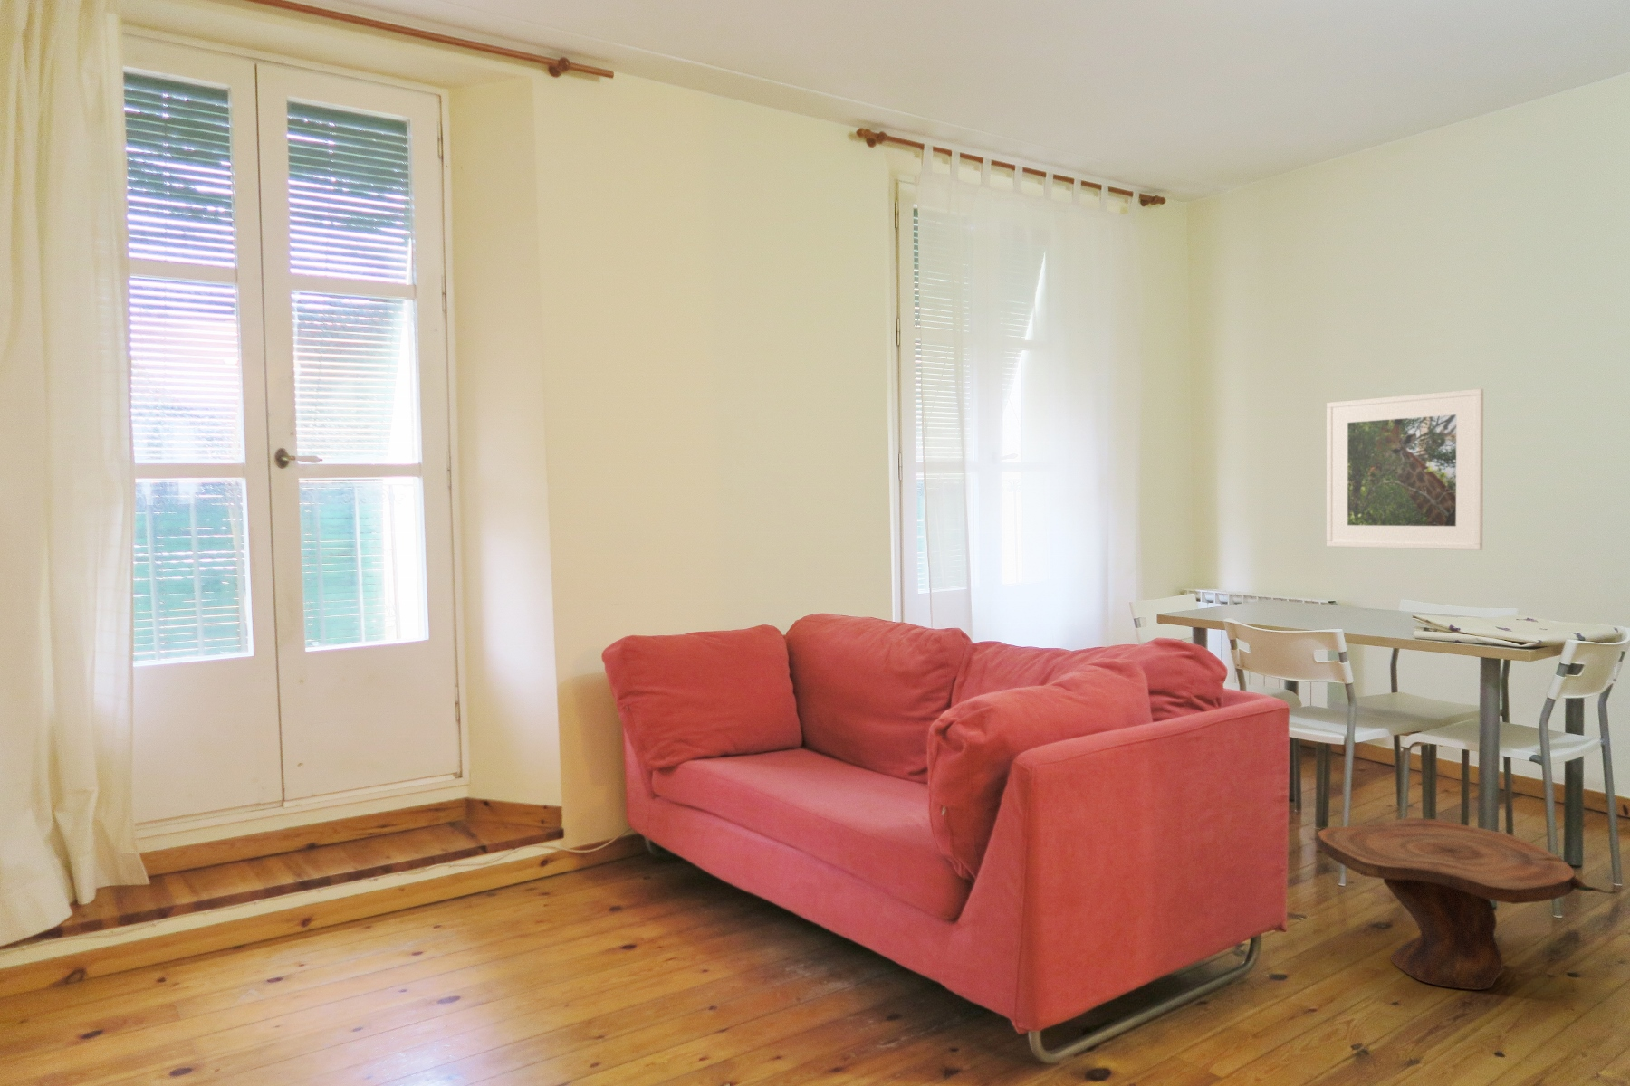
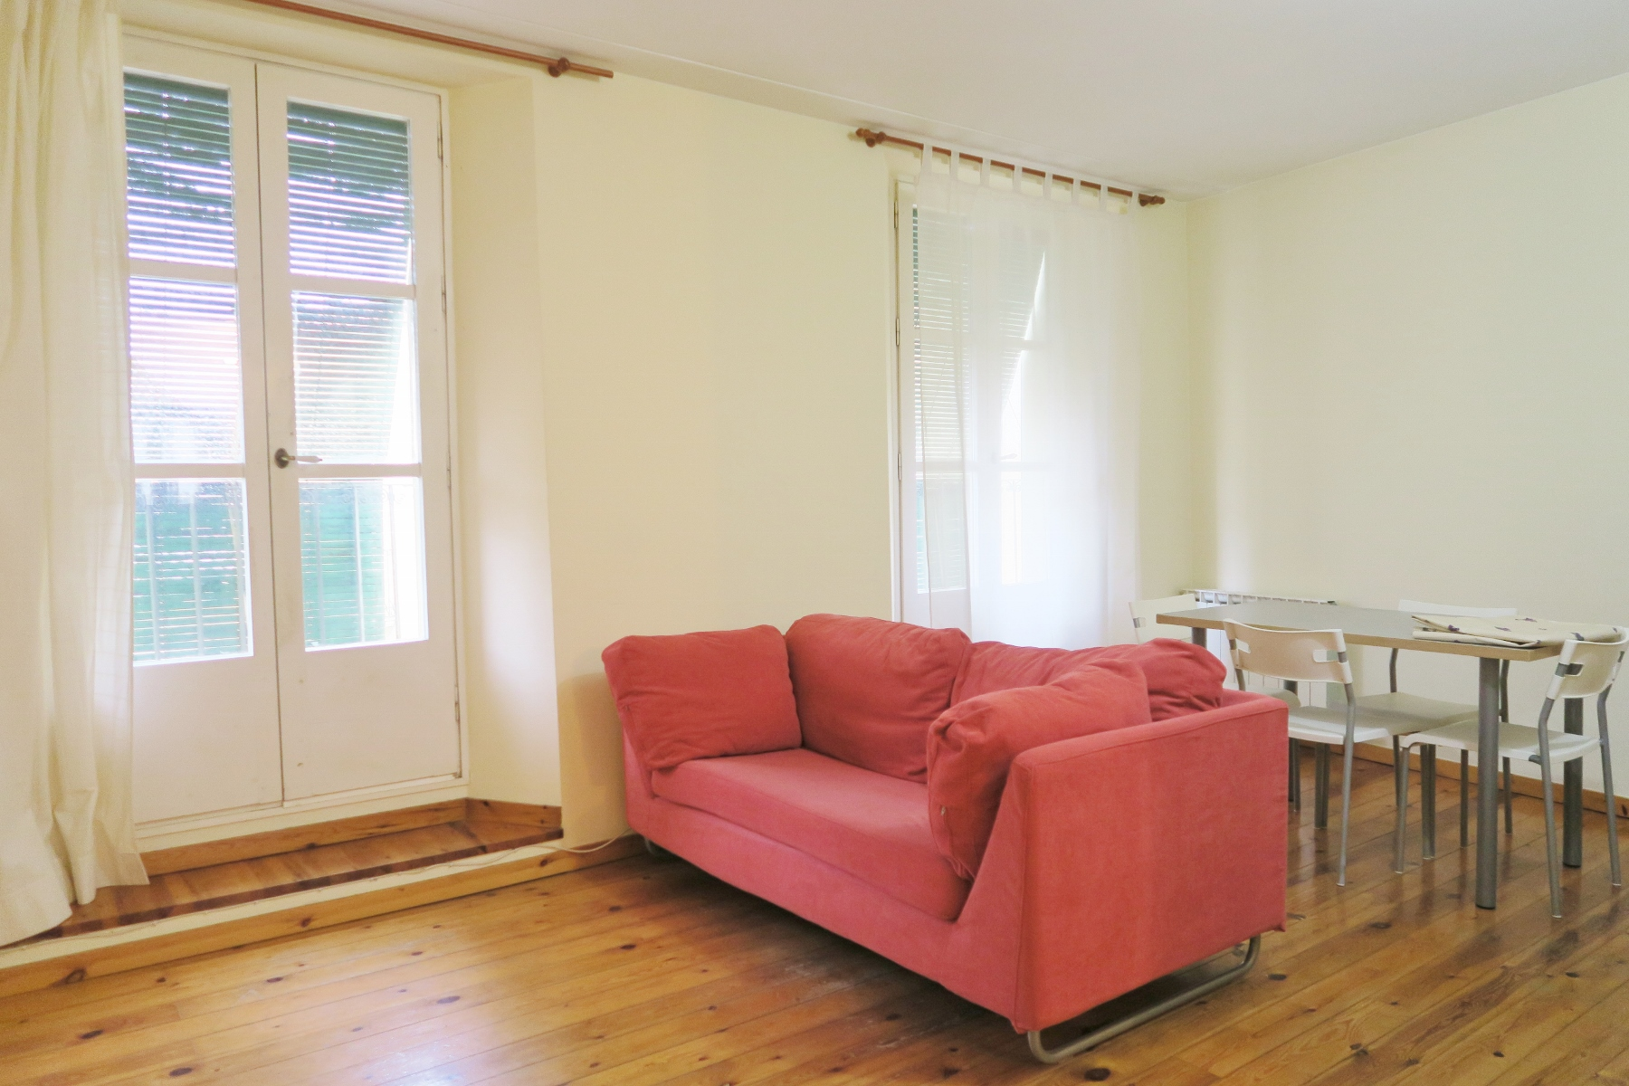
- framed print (1400, 471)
- side table (1460, 909)
